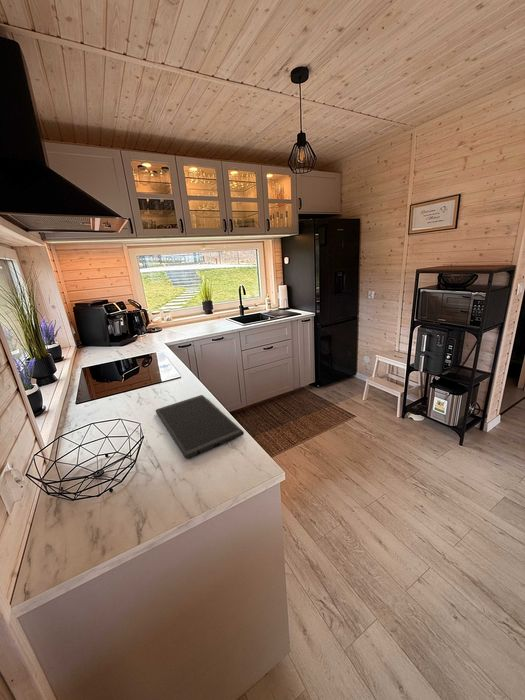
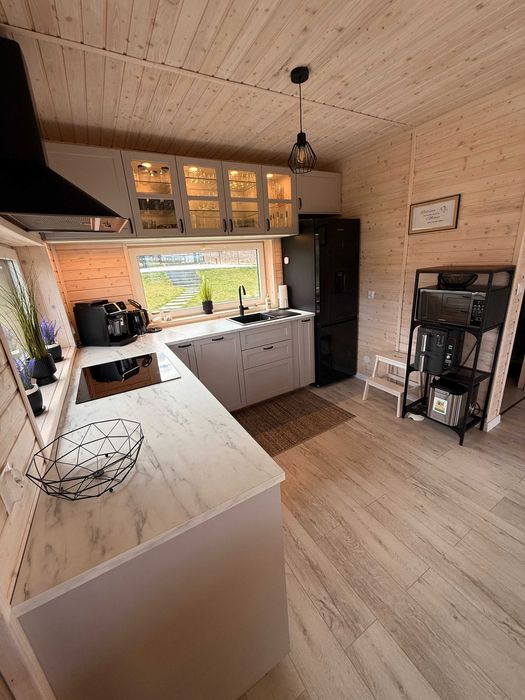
- cutting board (196, 421)
